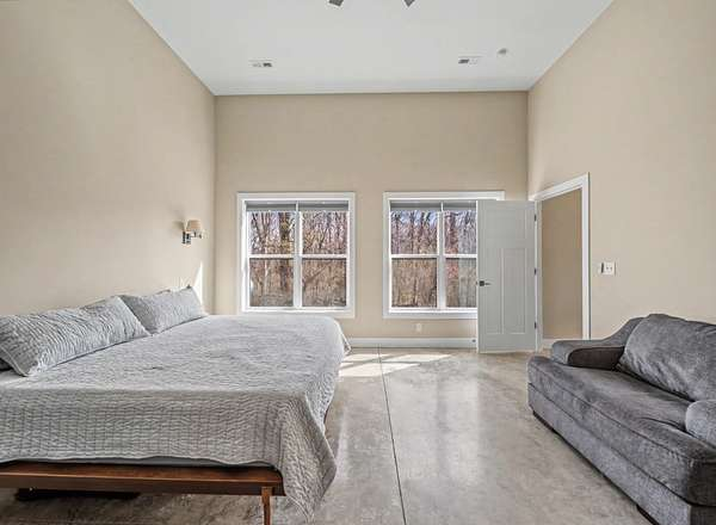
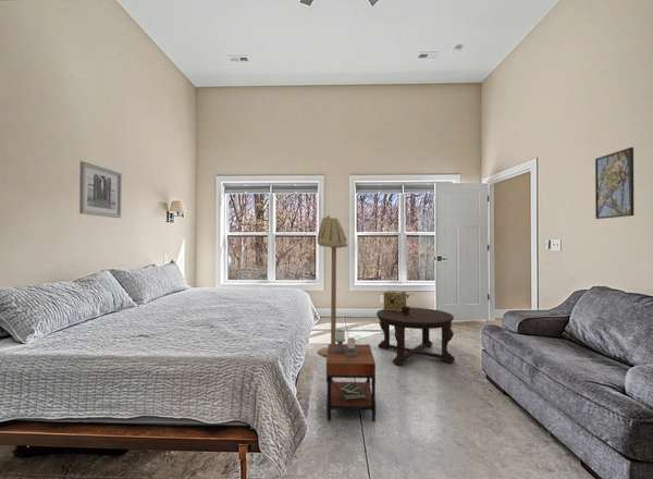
+ side table (349, 369)
+ potted plant (405, 304)
+ wall art (102, 192)
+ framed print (613, 185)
+ decorative box (394, 299)
+ floor lamp (332, 282)
+ coffee table (414, 328)
